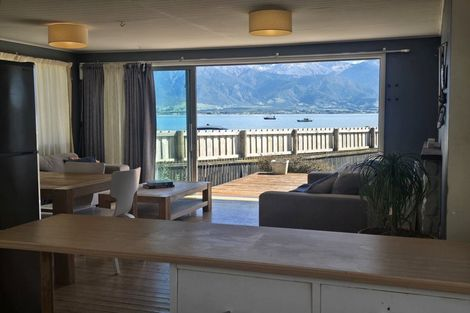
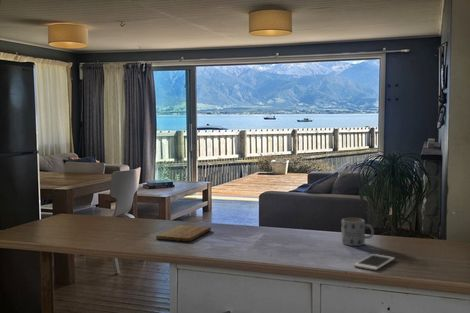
+ cell phone (374, 261)
+ cutting board (184, 232)
+ mug (357, 232)
